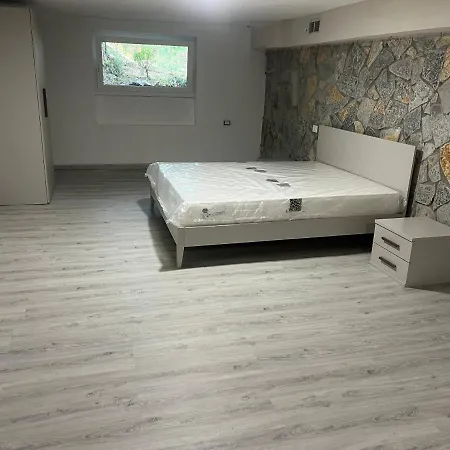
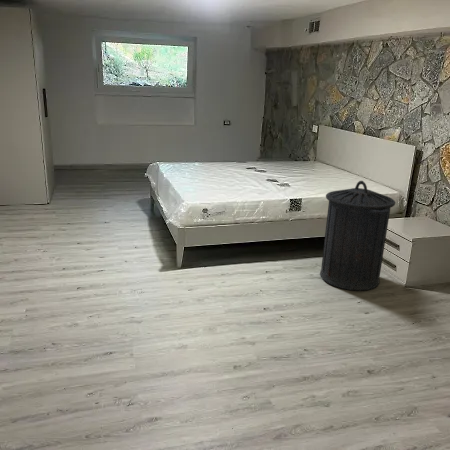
+ trash can (355, 231)
